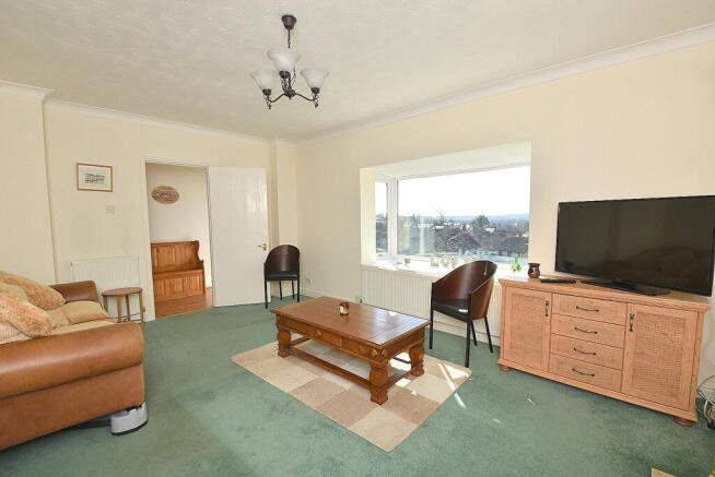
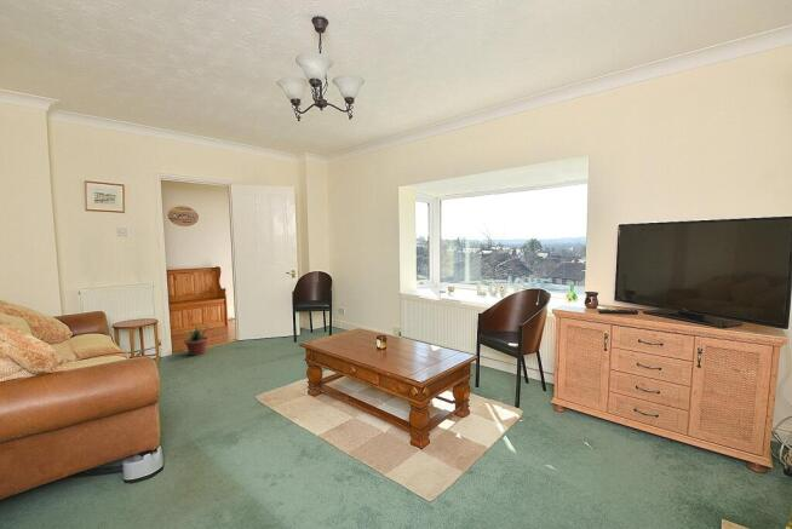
+ potted plant (195, 340)
